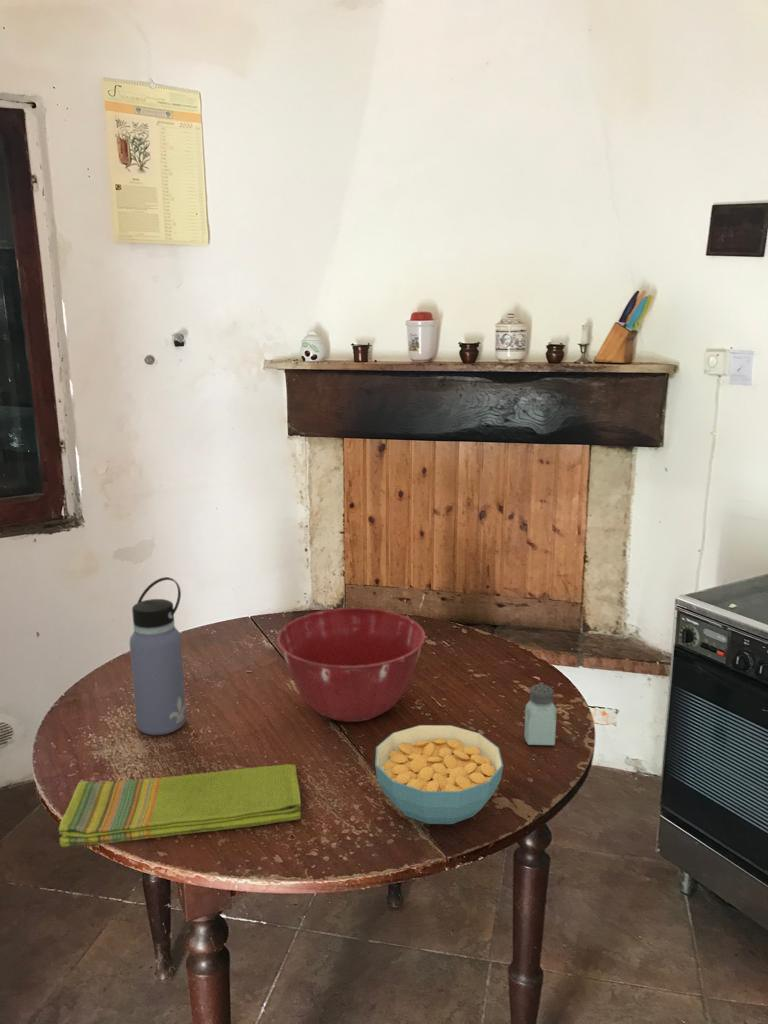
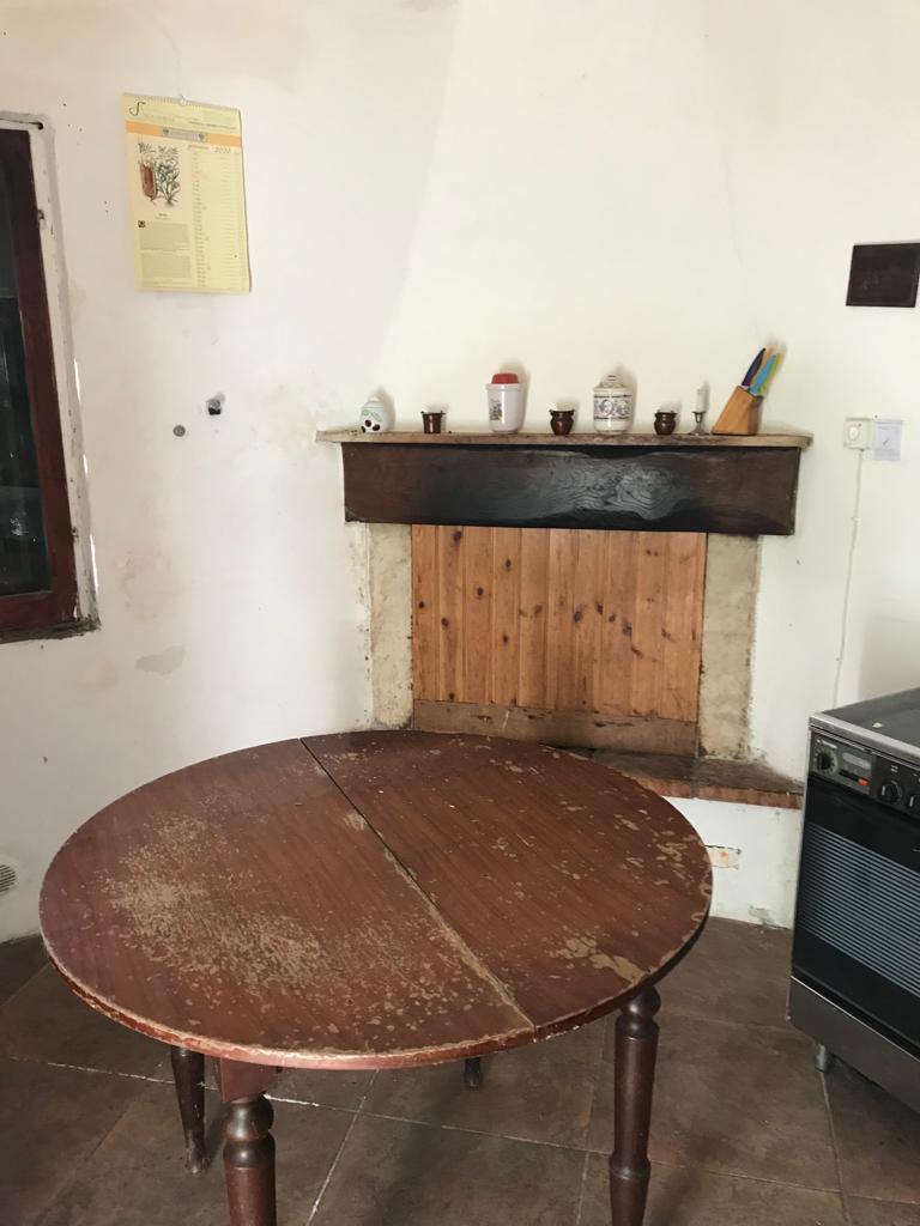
- dish towel (185, 798)
- mixing bowl (351, 670)
- water bottle (158, 656)
- cereal bowl (437, 784)
- saltshaker (540, 714)
